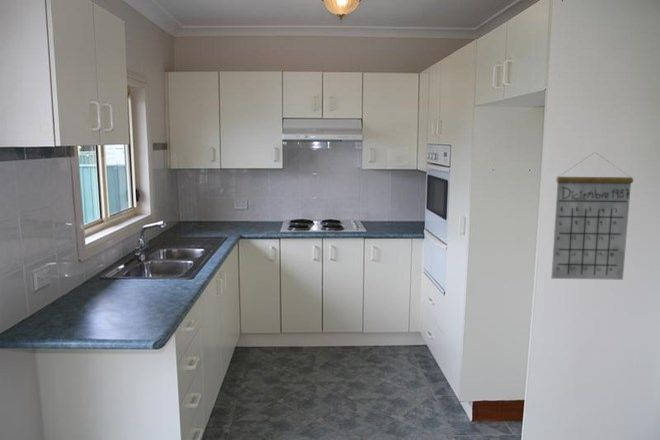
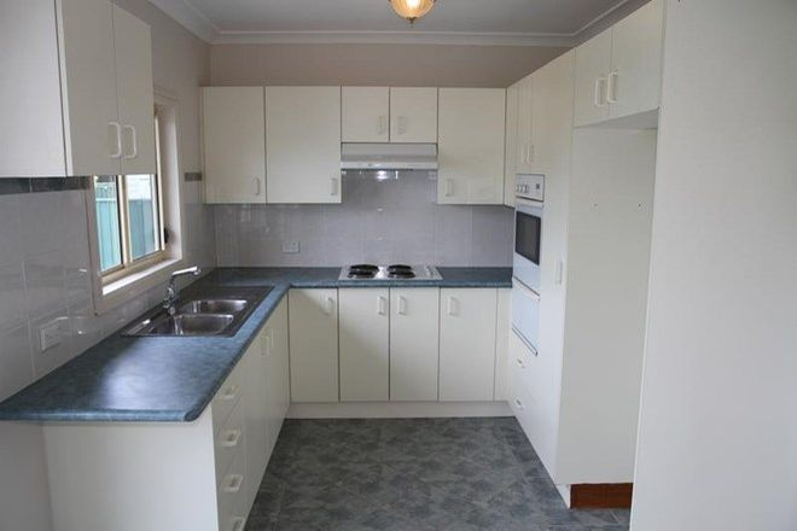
- calendar (591, 216)
